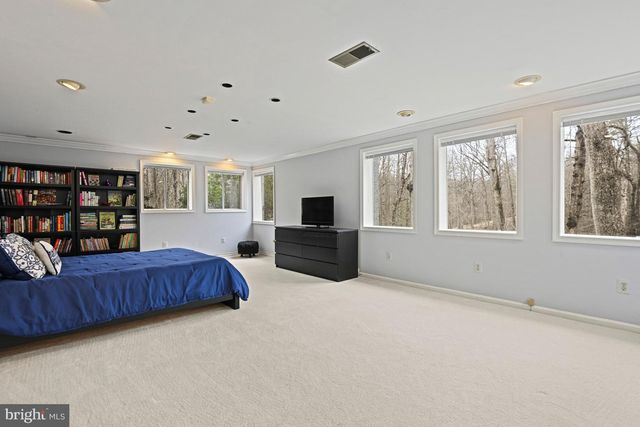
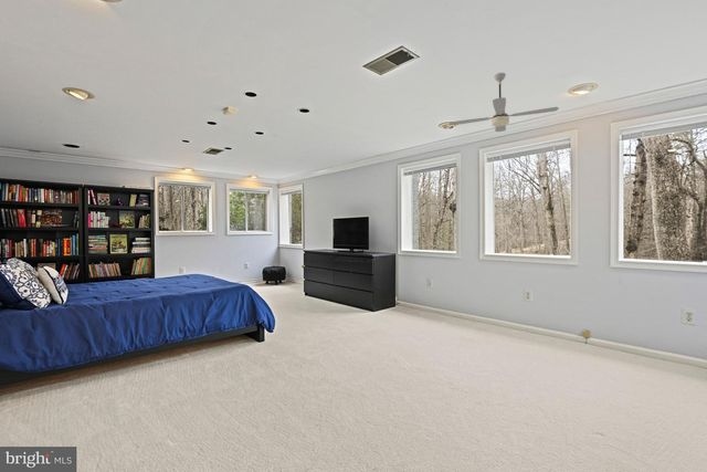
+ ceiling fan (499, 99)
